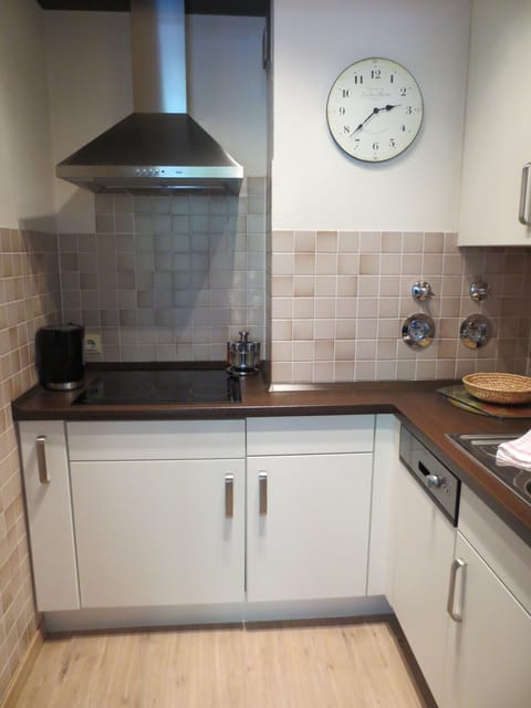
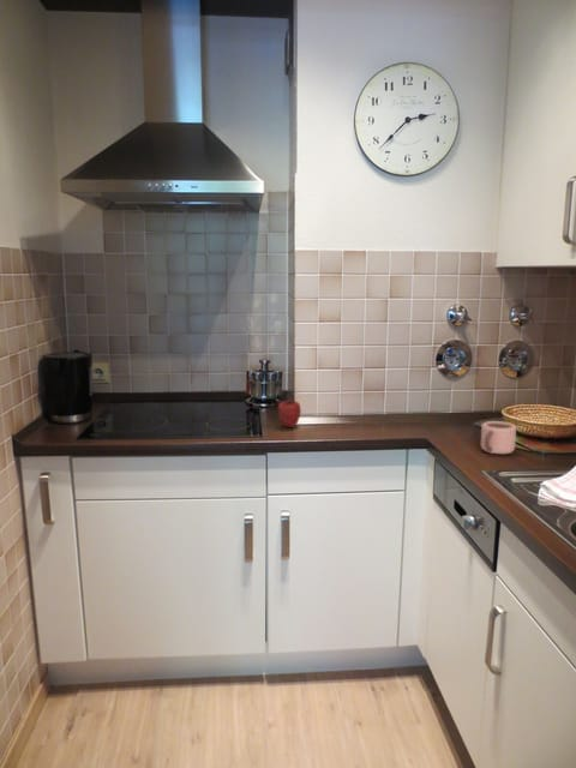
+ apple (289, 412)
+ mug (496, 438)
